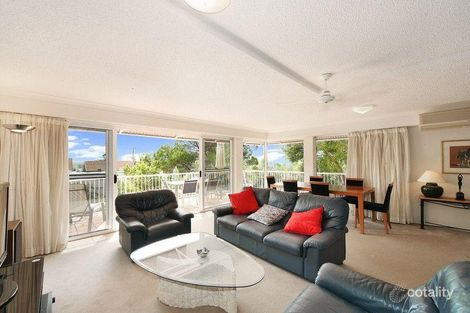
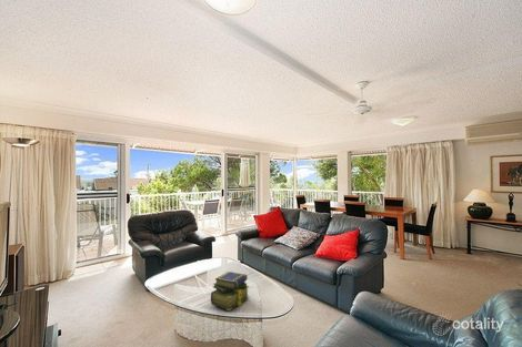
+ stack of books (230, 287)
